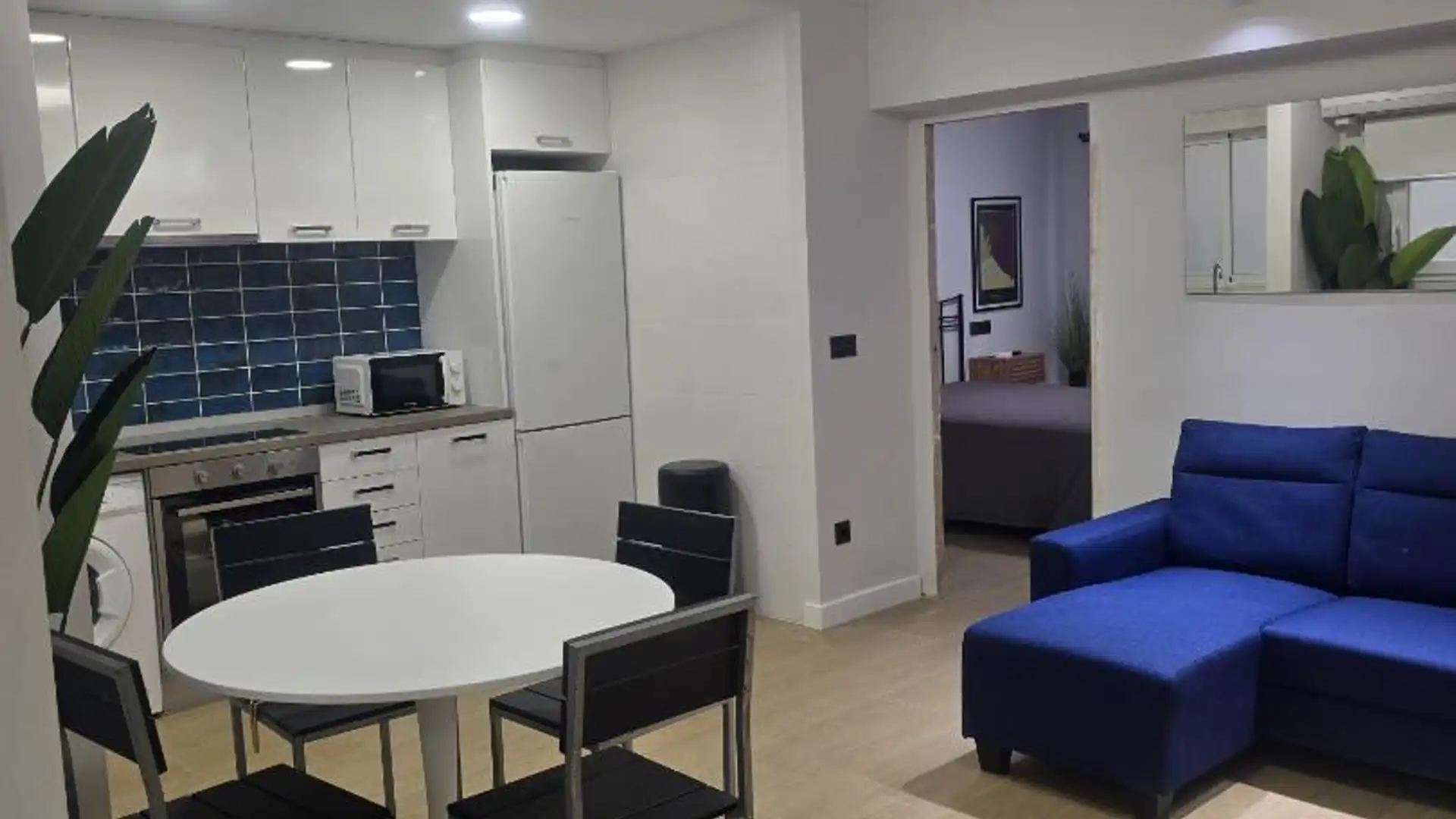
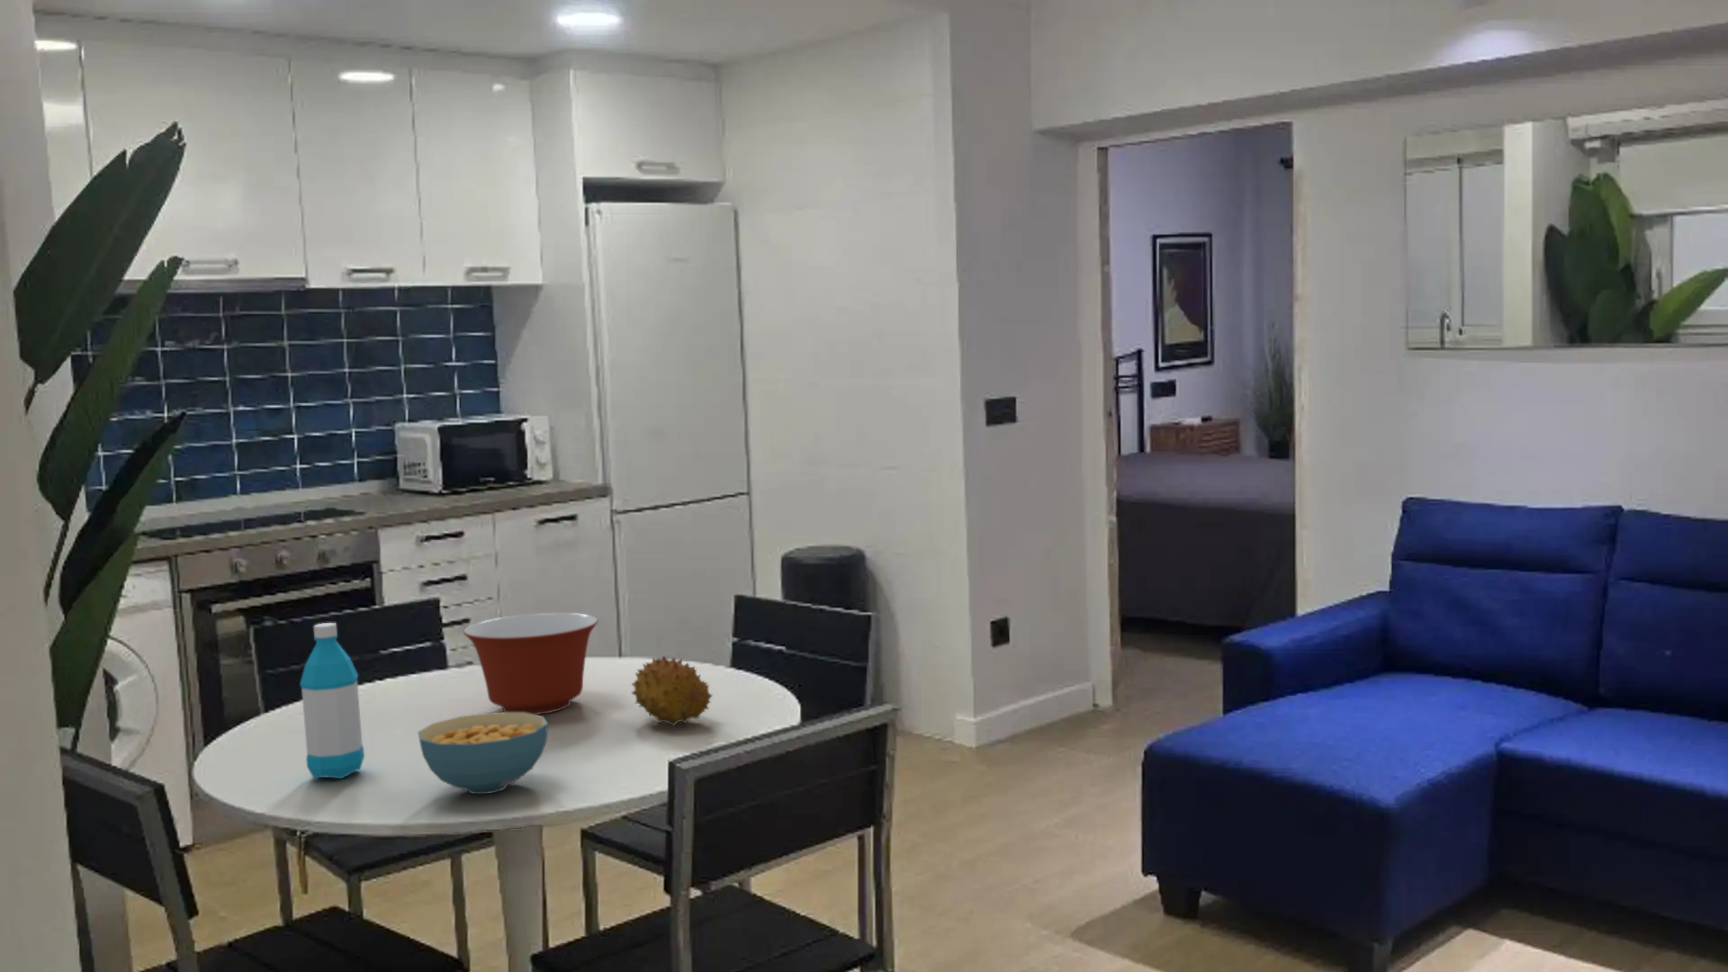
+ mixing bowl (534, 665)
+ fruit (669, 690)
+ water bottle (330, 699)
+ cereal bowl (485, 758)
